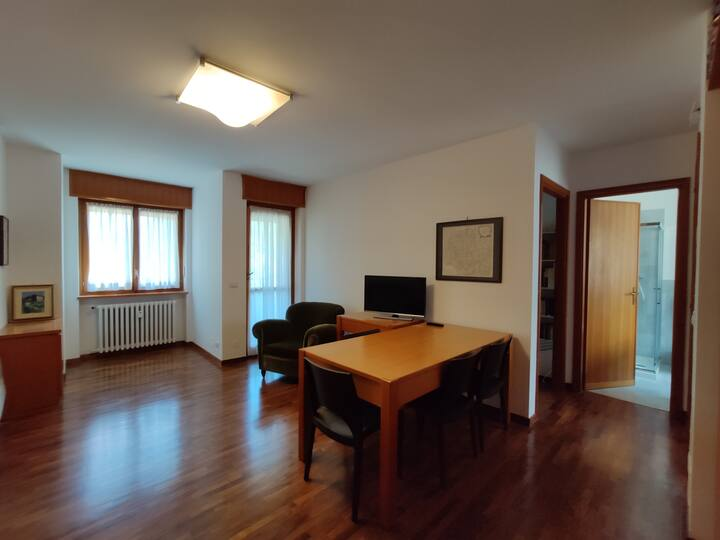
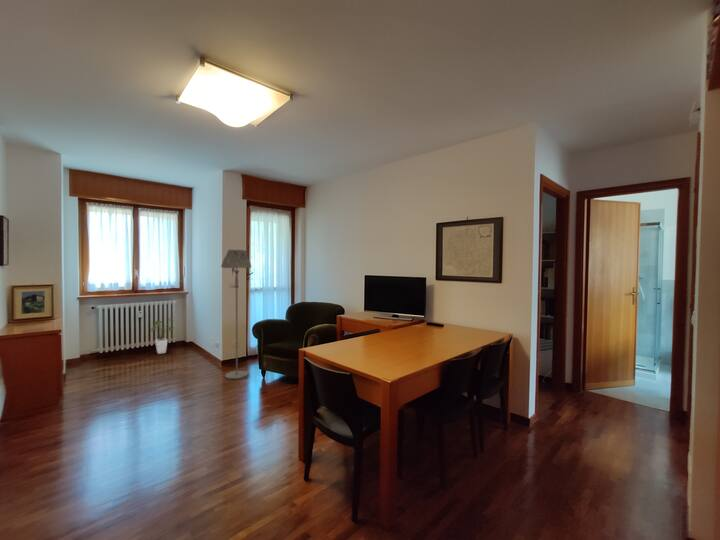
+ house plant (163, 335)
+ floor lamp (236, 312)
